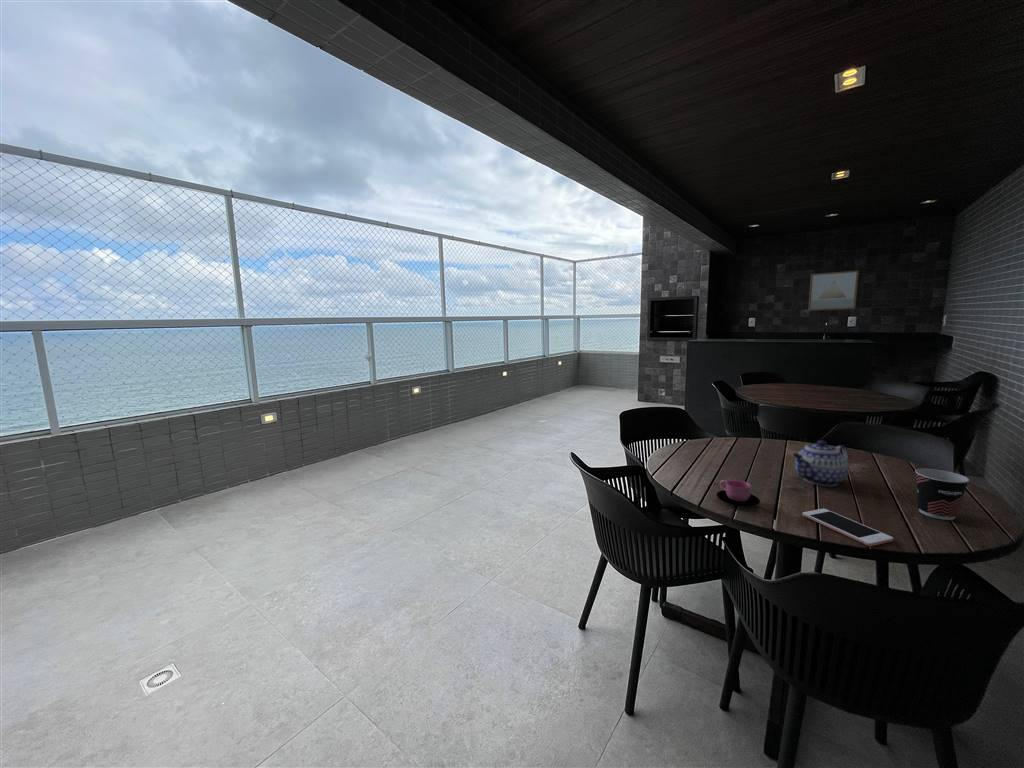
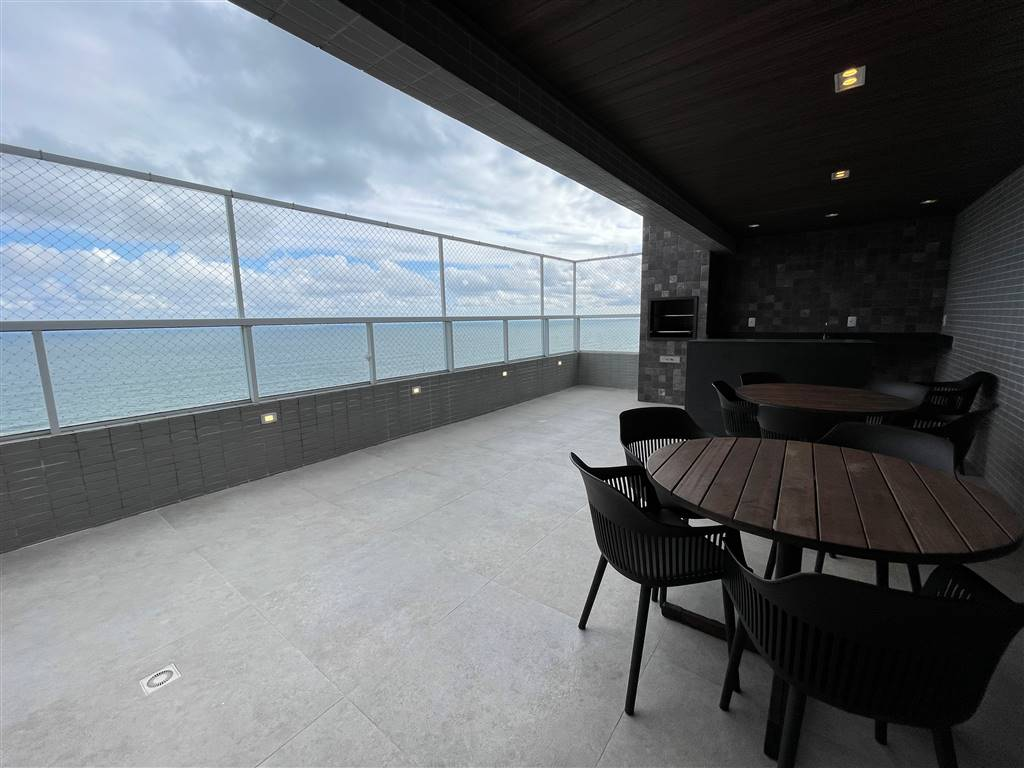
- cell phone (844, 525)
- cup (939, 494)
- wall art (832, 291)
- teapot (821, 460)
- cup (738, 492)
